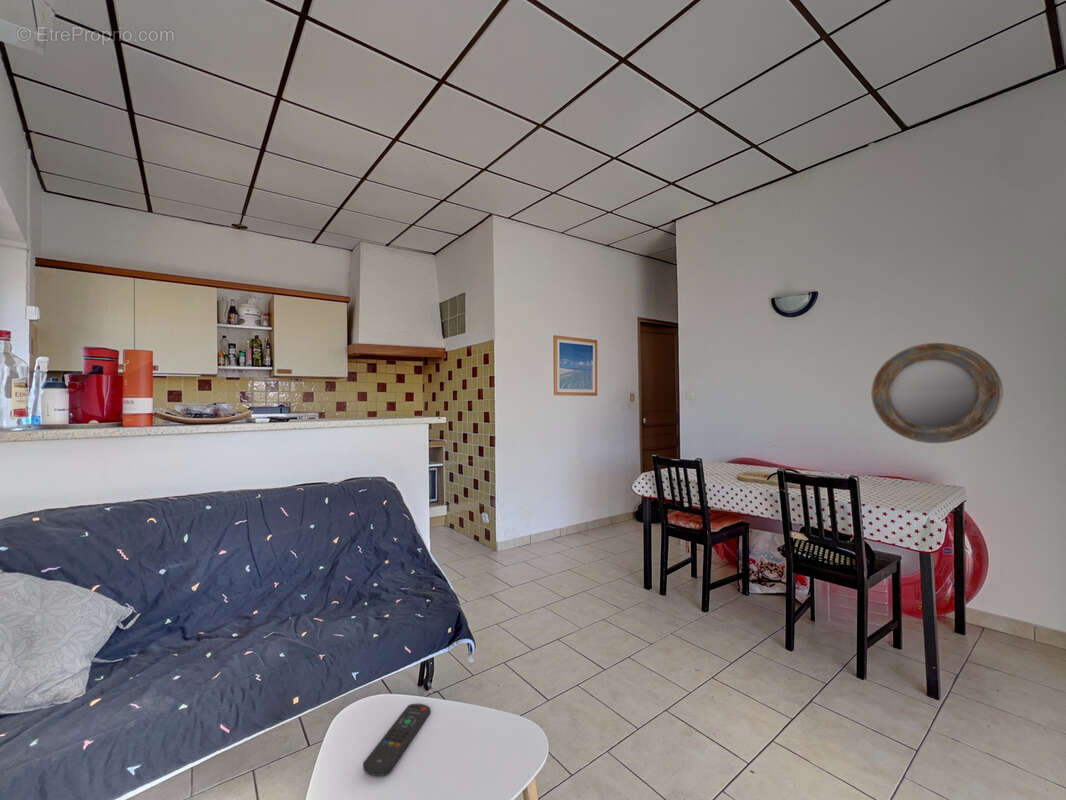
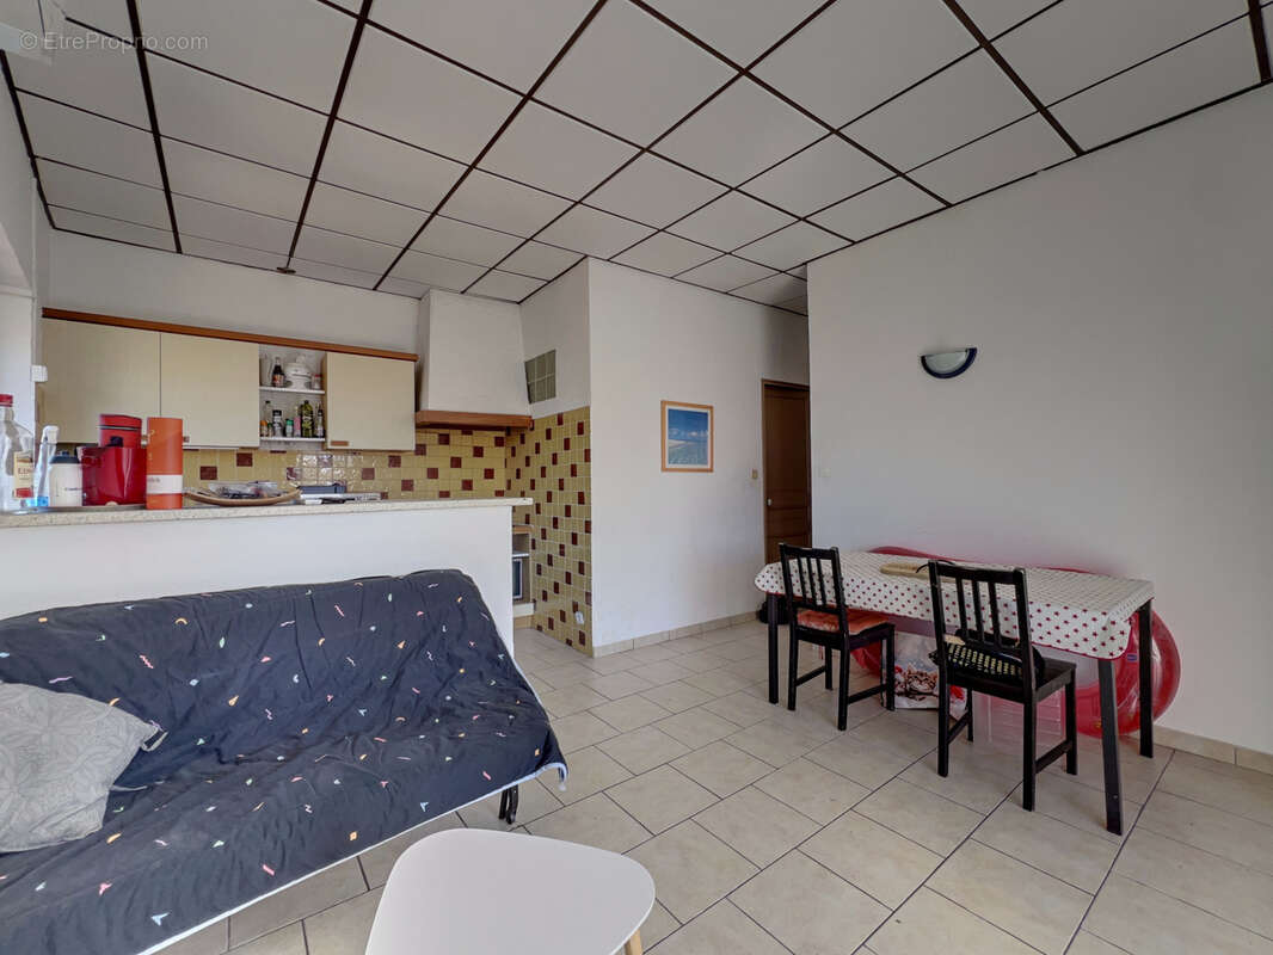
- home mirror (931, 393)
- remote control (399, 735)
